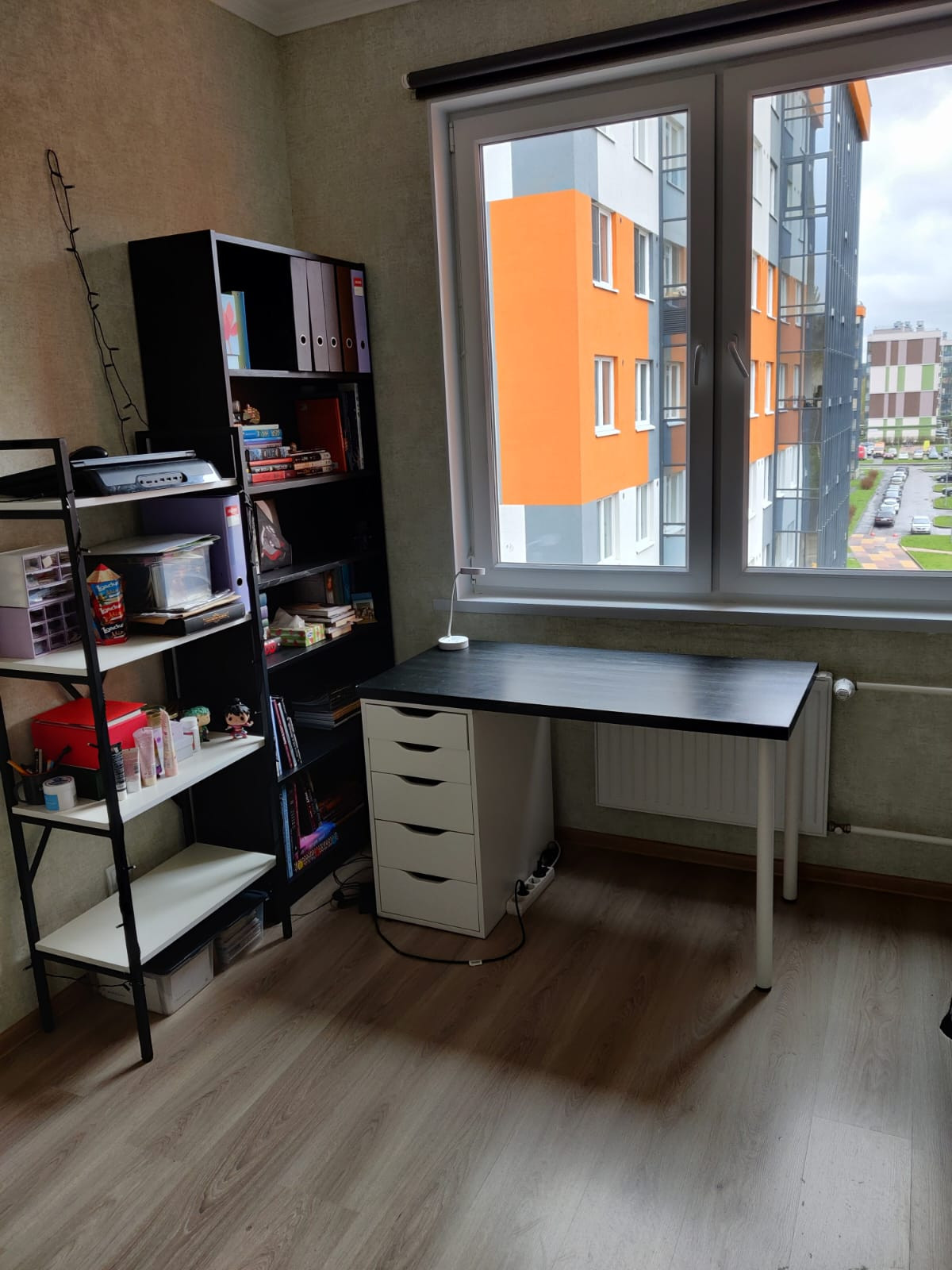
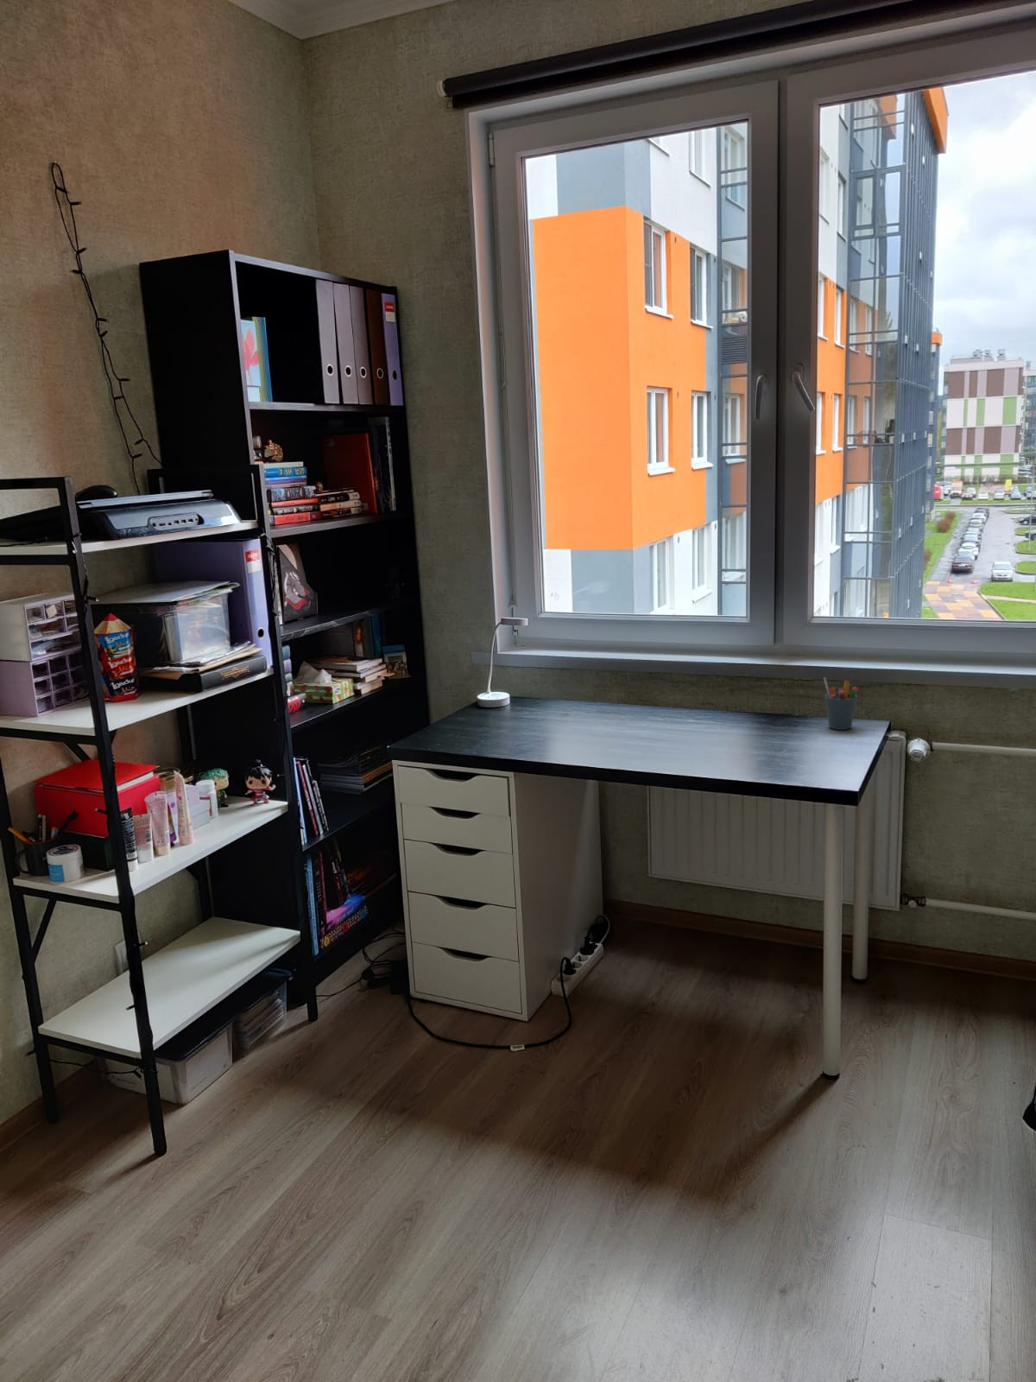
+ pen holder (841, 702)
